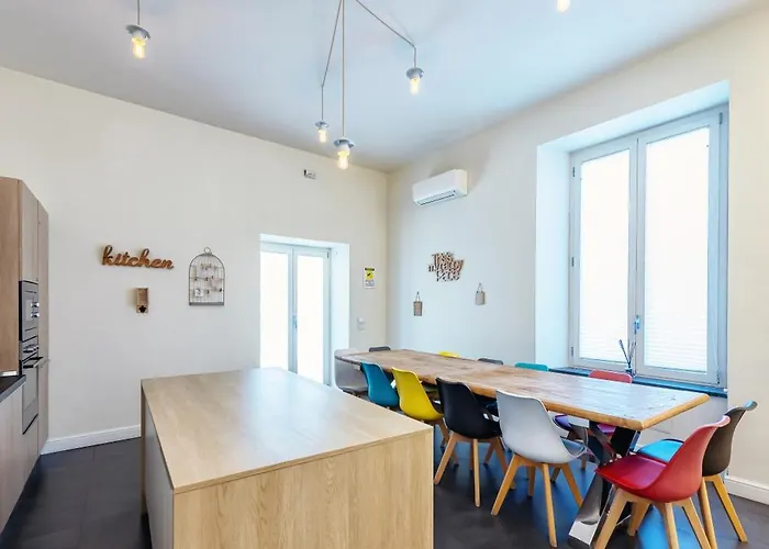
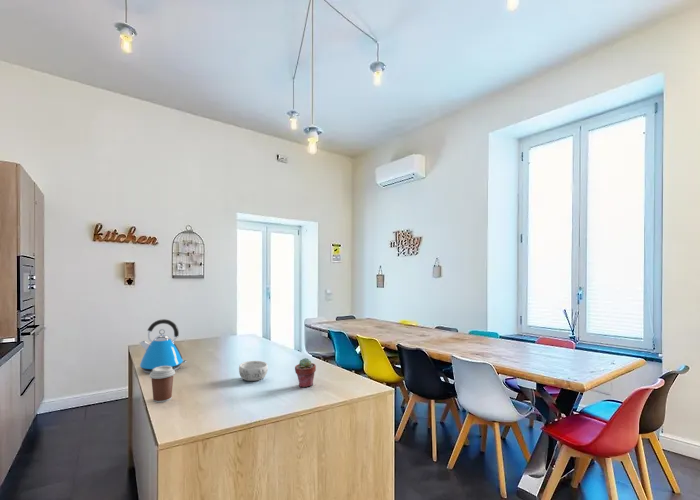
+ potted succulent (305, 371)
+ coffee cup (162, 383)
+ kettle (163, 343)
+ decorative bowl (254, 371)
